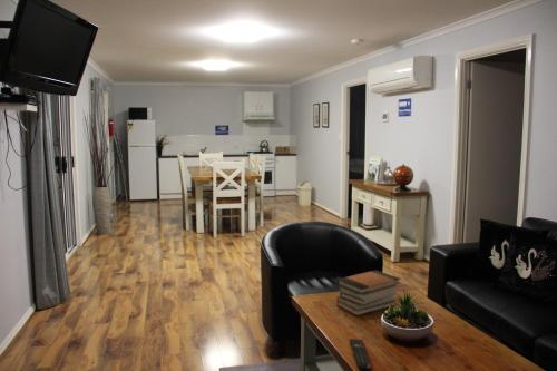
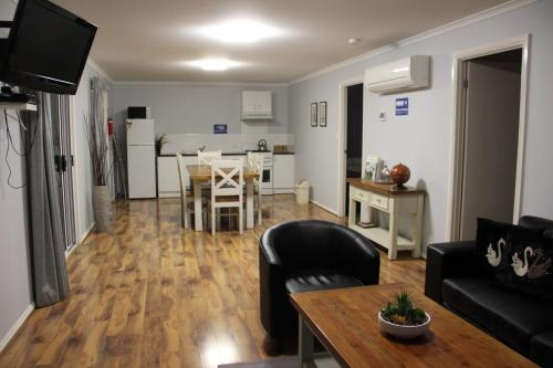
- remote control (360, 354)
- book stack (368, 292)
